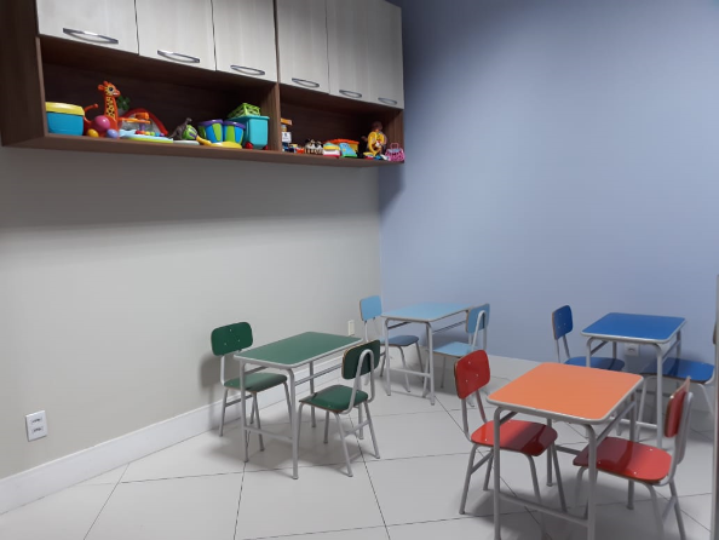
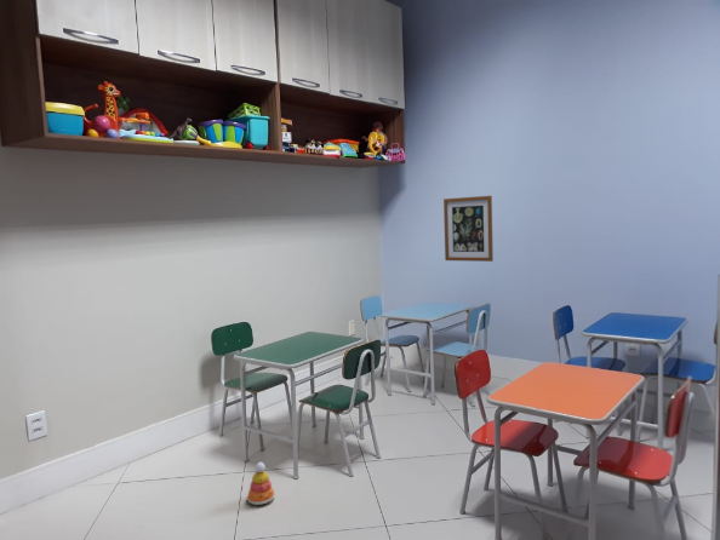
+ wall art (467, 229)
+ stacking toy (259, 481)
